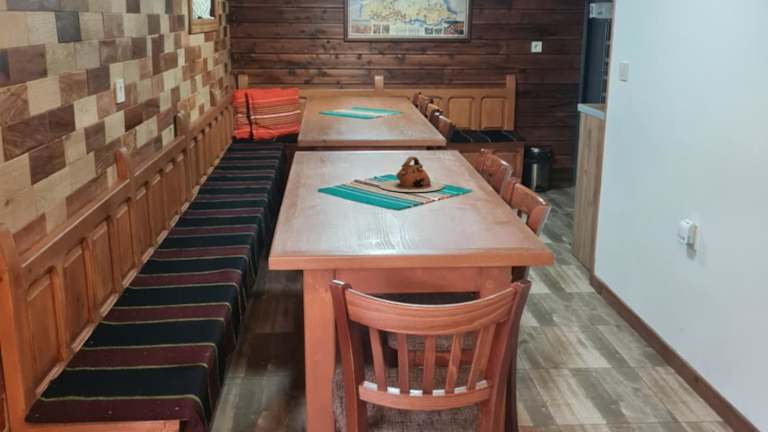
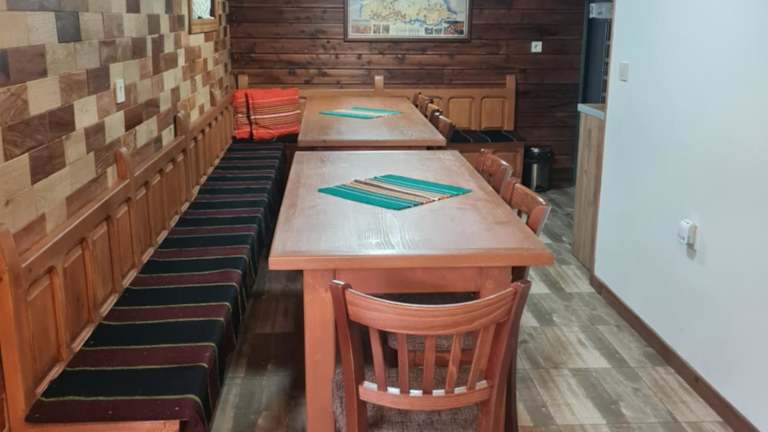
- teapot (411, 170)
